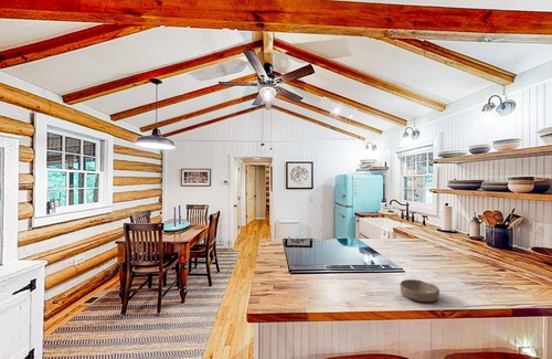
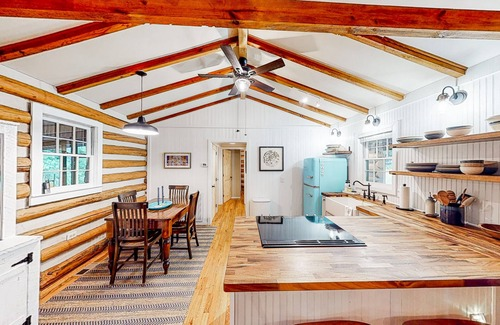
- bowl (418, 291)
